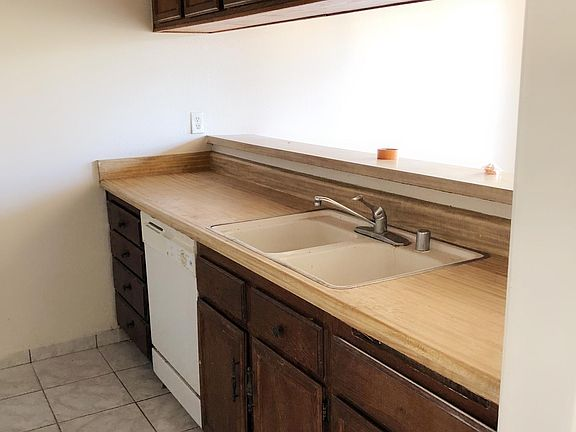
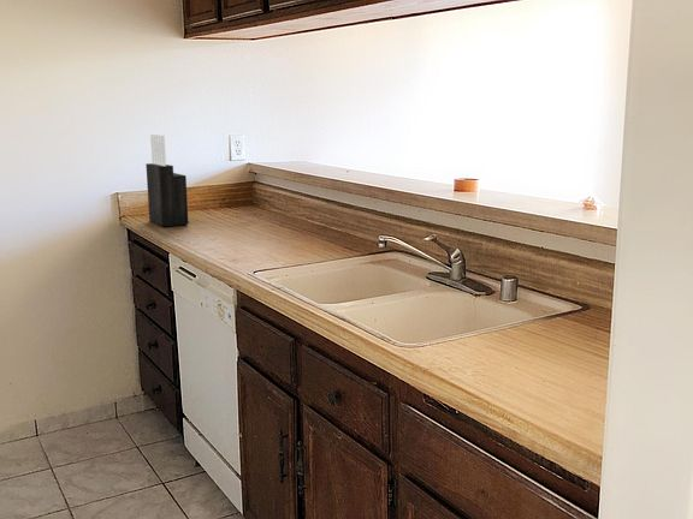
+ knife block (168, 178)
